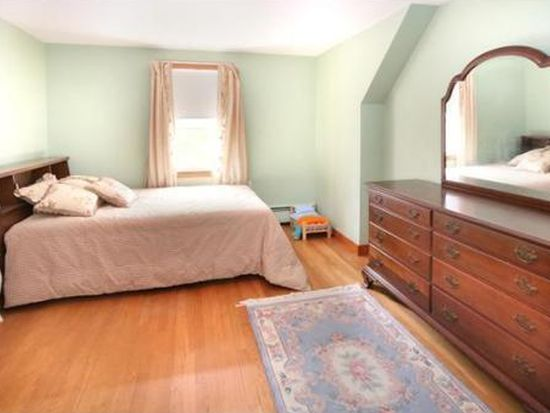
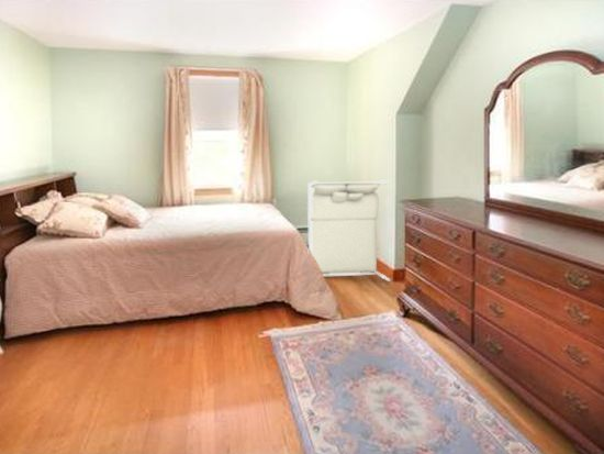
+ laundry hamper (347, 230)
